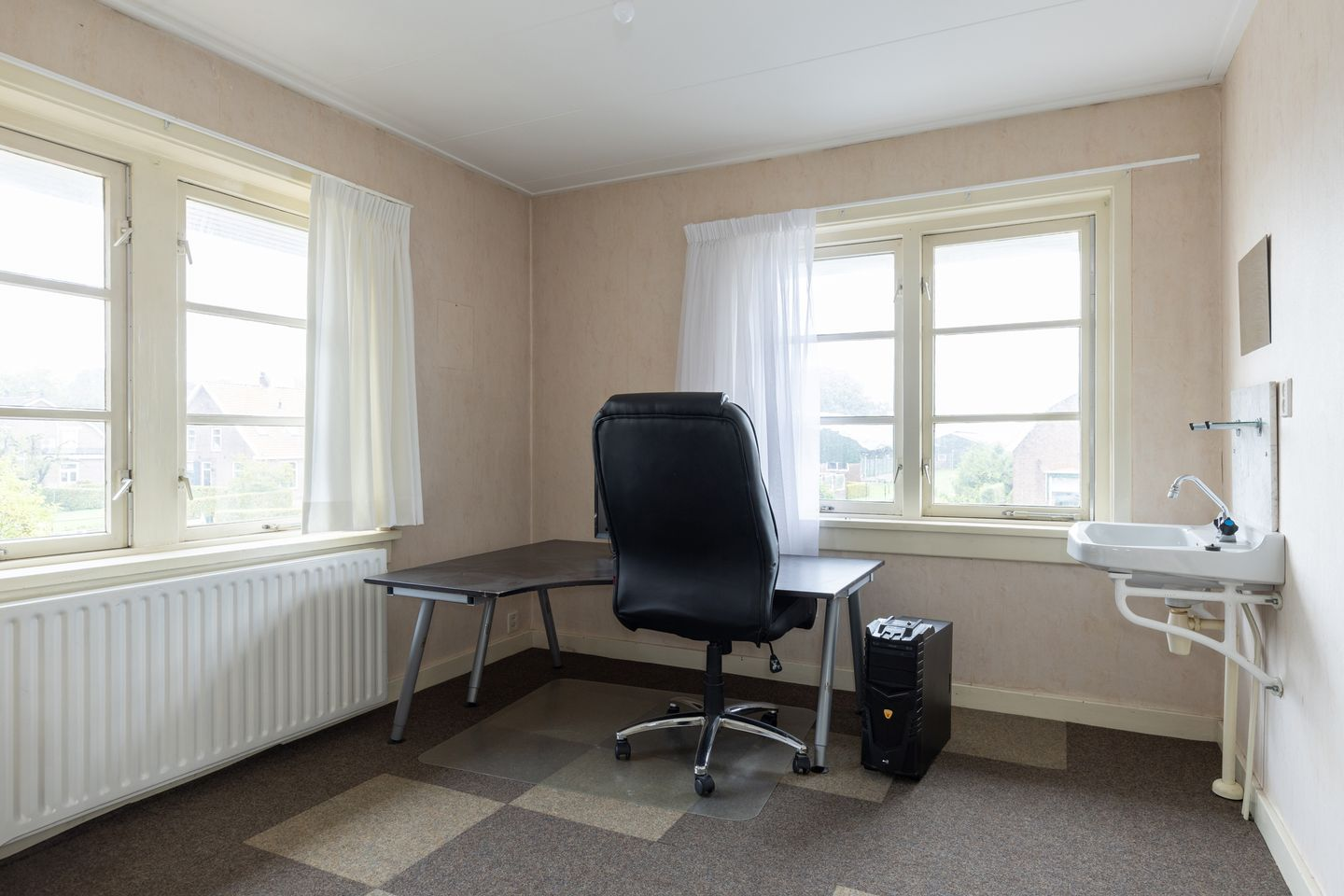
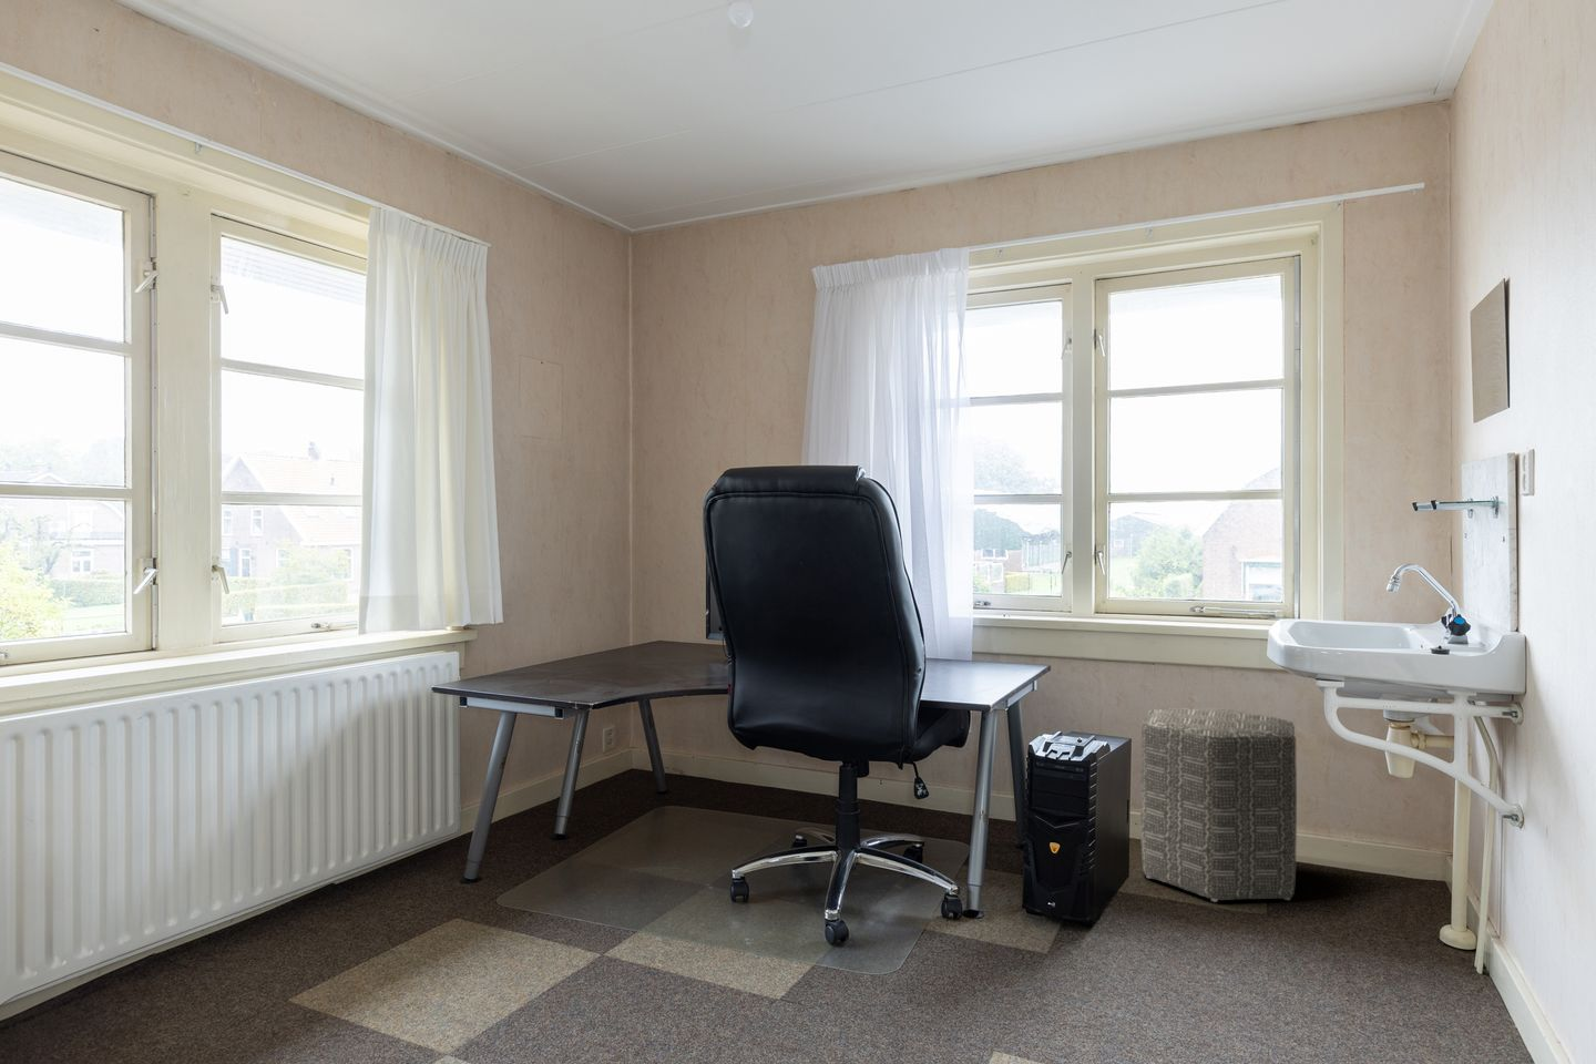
+ ottoman (1217, 797)
